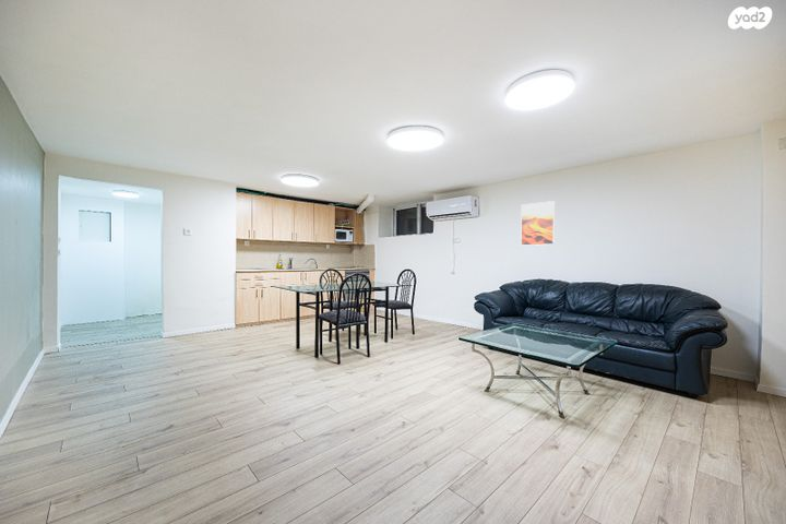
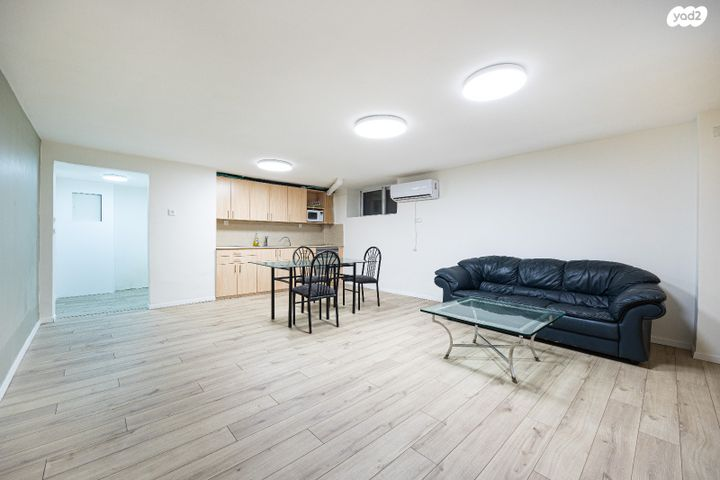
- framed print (537, 224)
